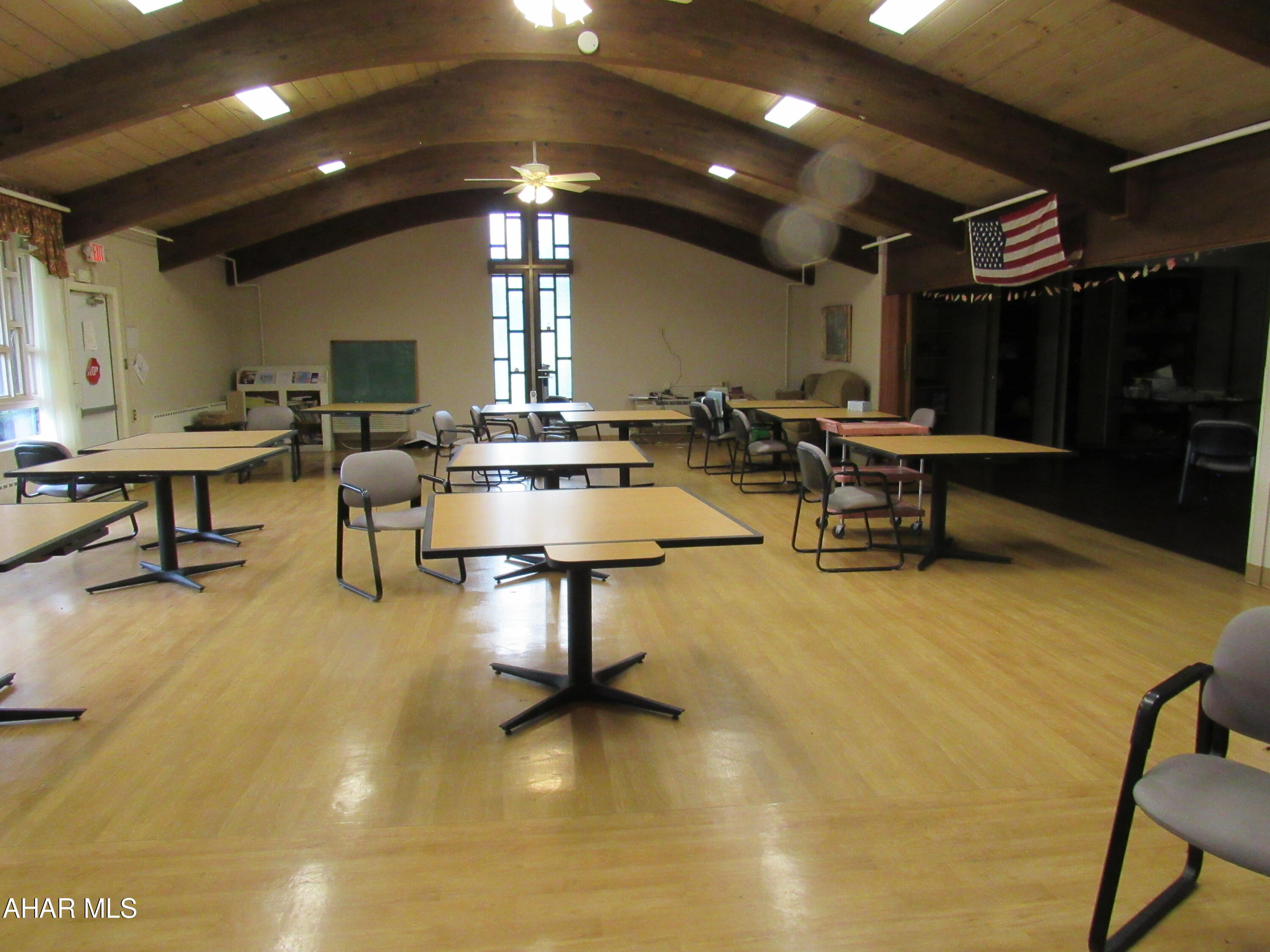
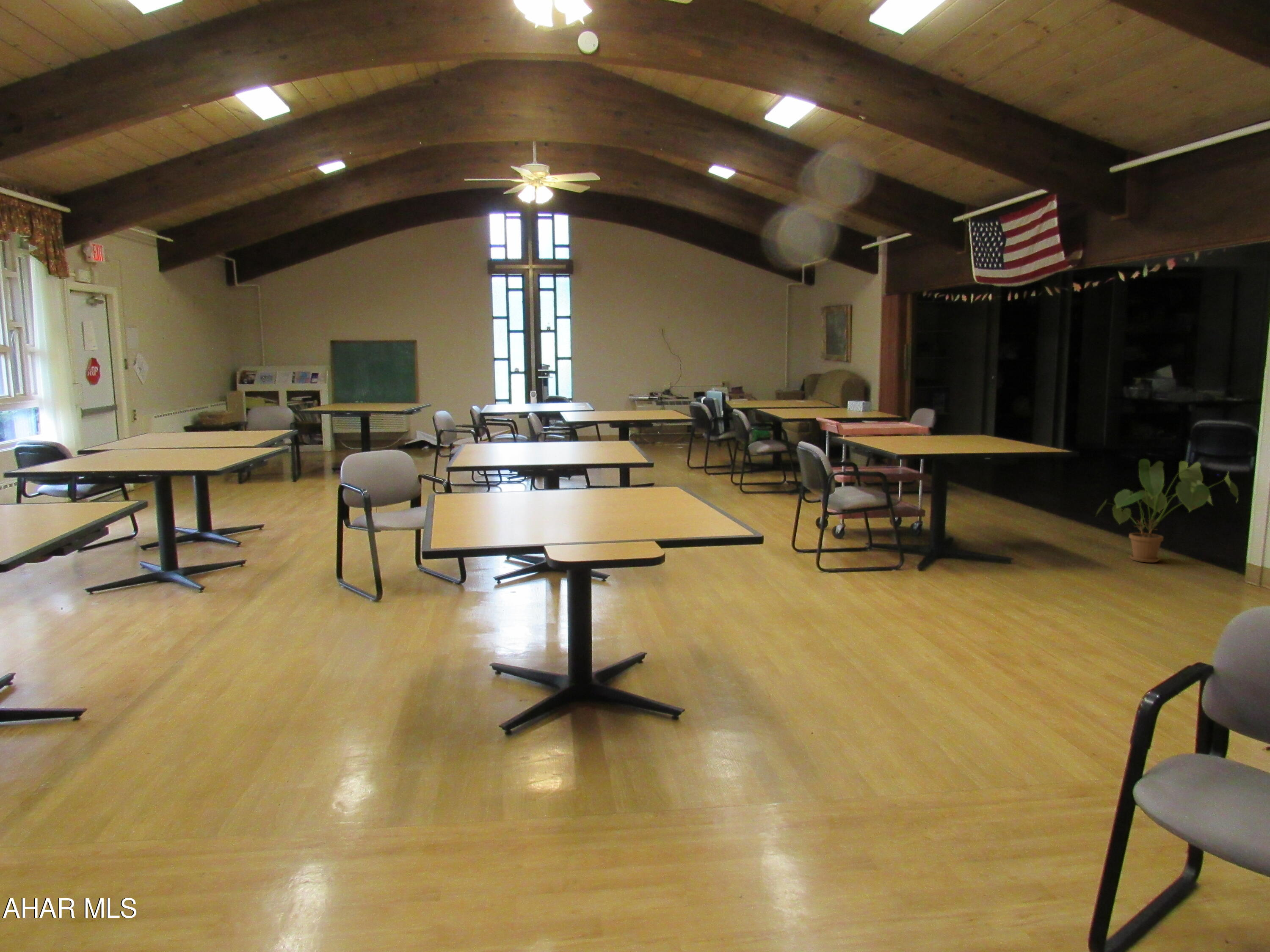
+ house plant (1165, 510)
